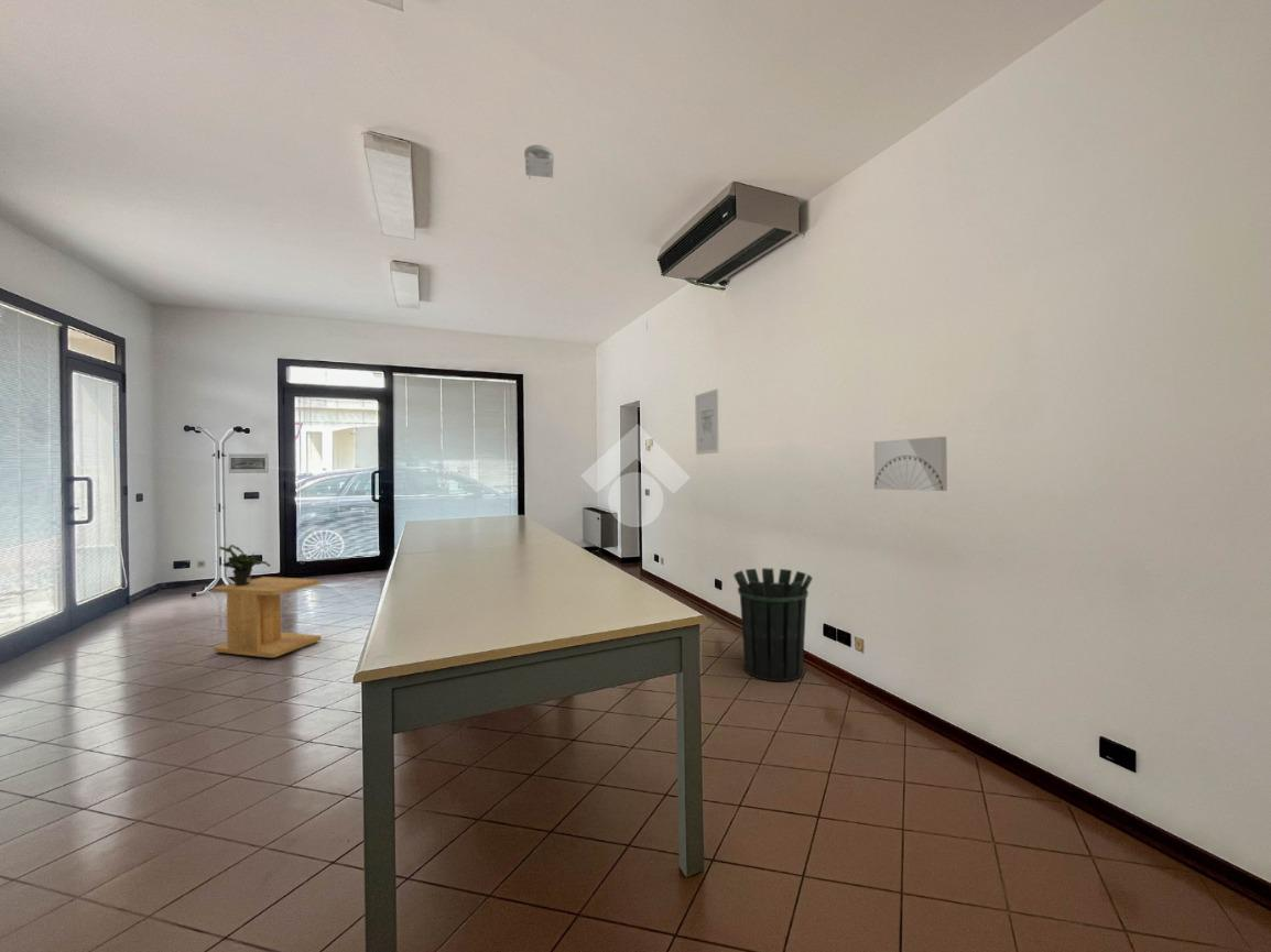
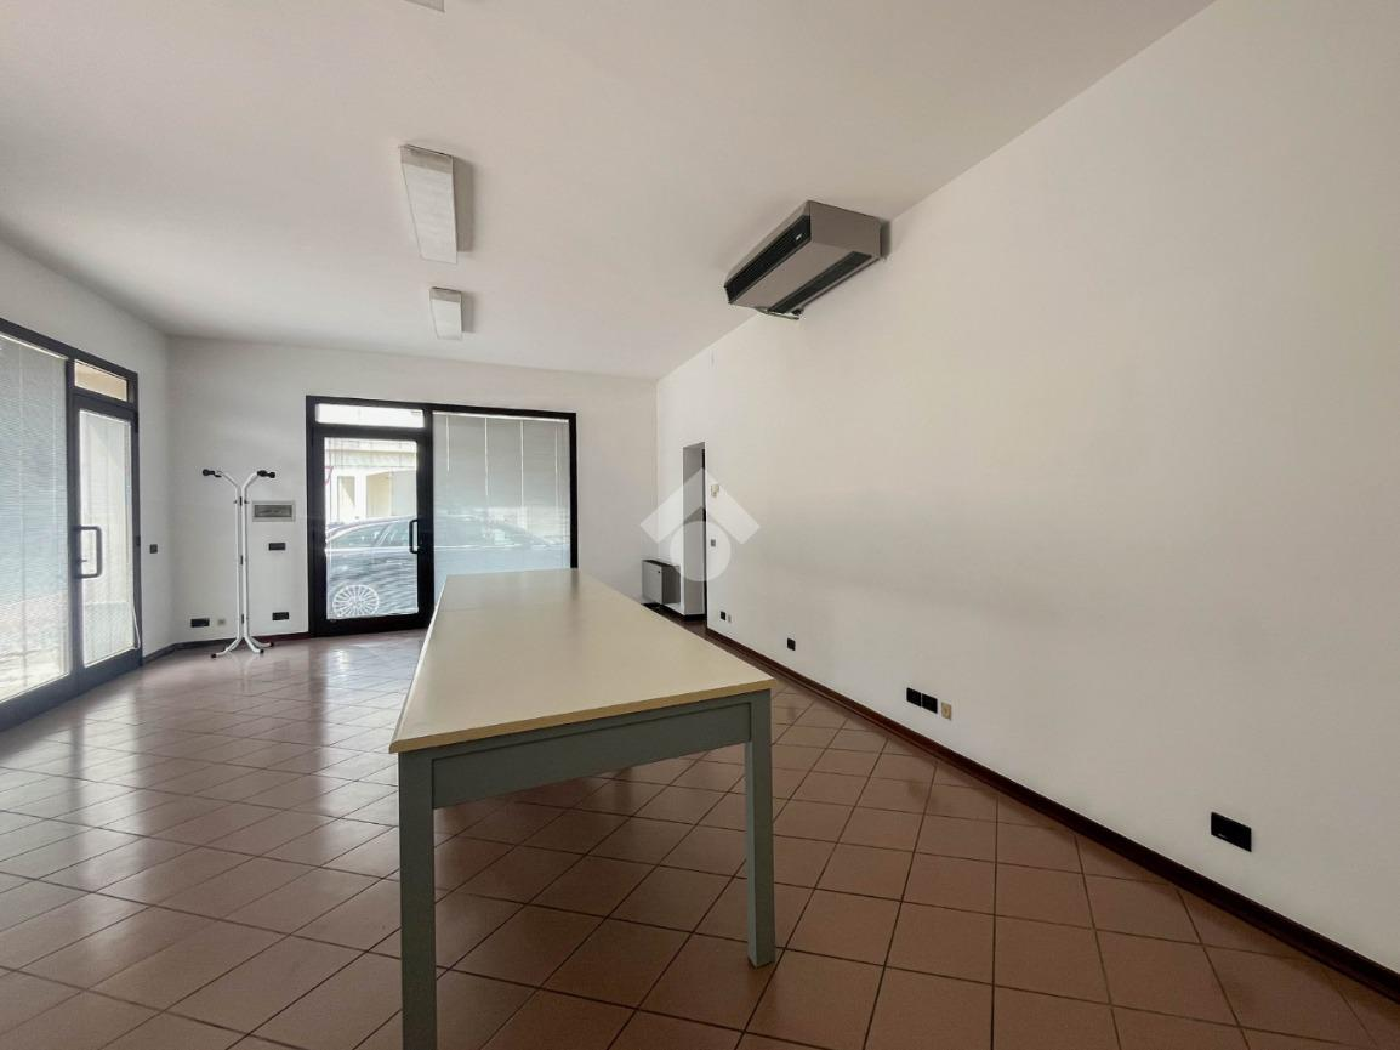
- smoke detector (539, 166)
- side table (269, 615)
- wall art (908, 464)
- potted plant (241, 563)
- wall art (706, 423)
- waste bin (772, 622)
